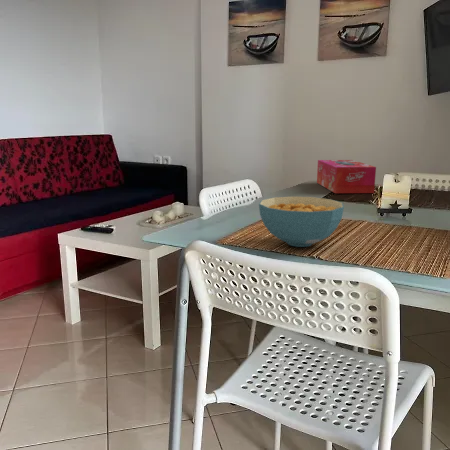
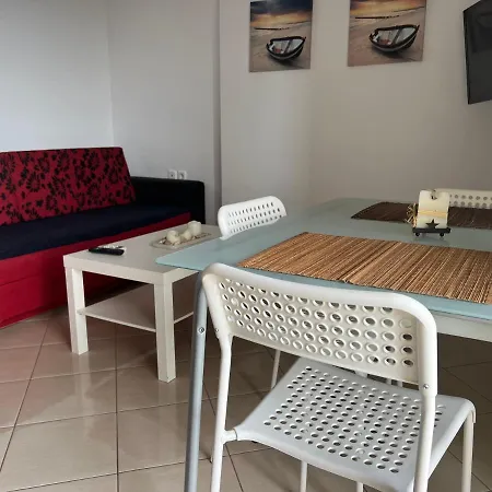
- tissue box (344, 175)
- cereal bowl (300, 223)
